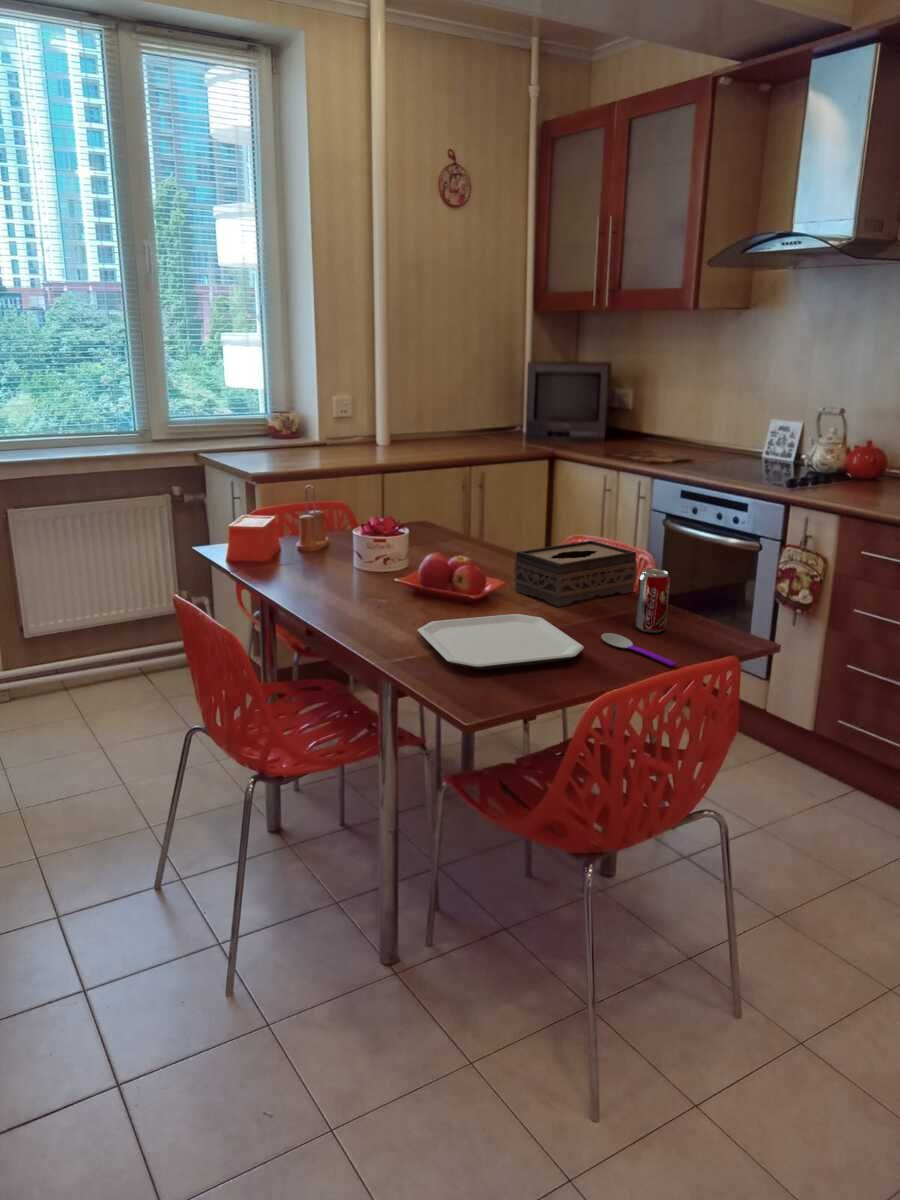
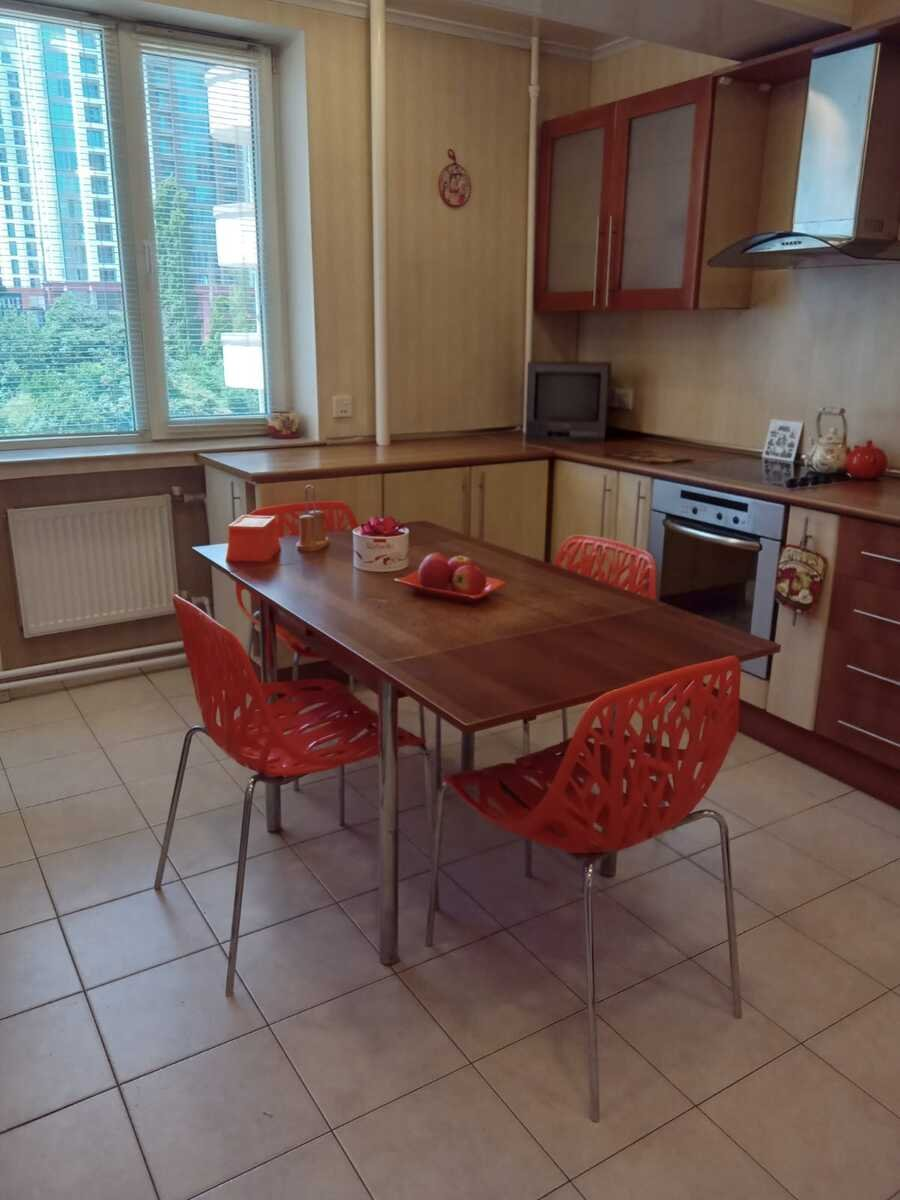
- spoon (637, 649)
- tissue box (575, 571)
- beverage can (652, 600)
- plate (498, 642)
